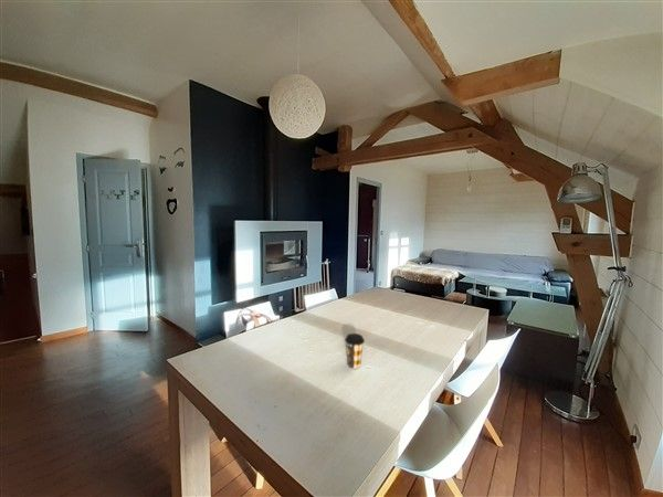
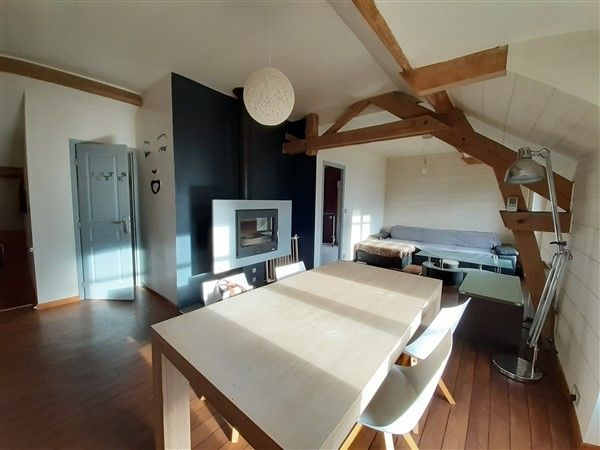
- coffee cup (354, 350)
